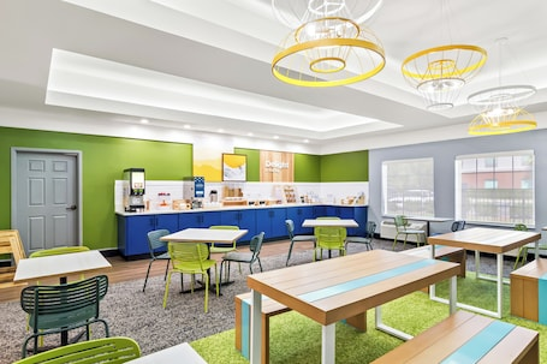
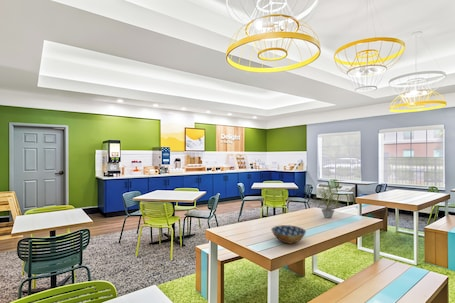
+ bowl (288, 235)
+ potted plant (328, 199)
